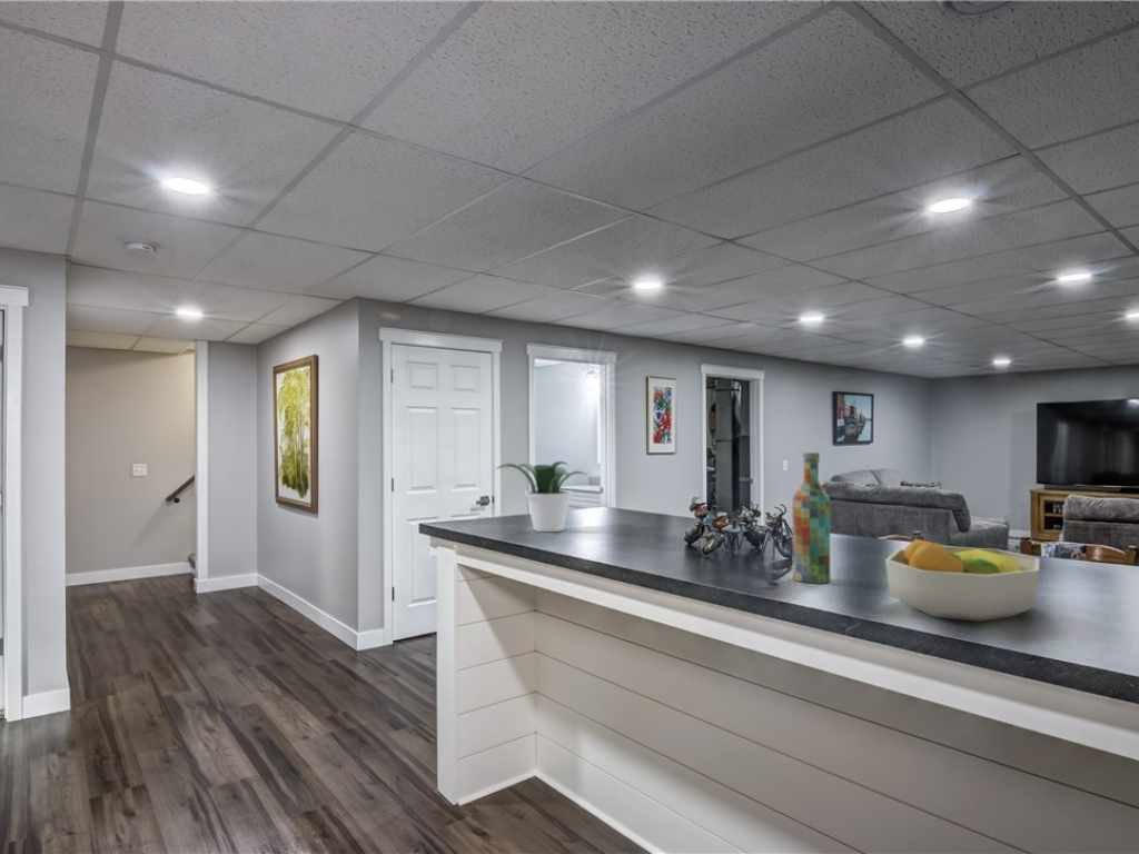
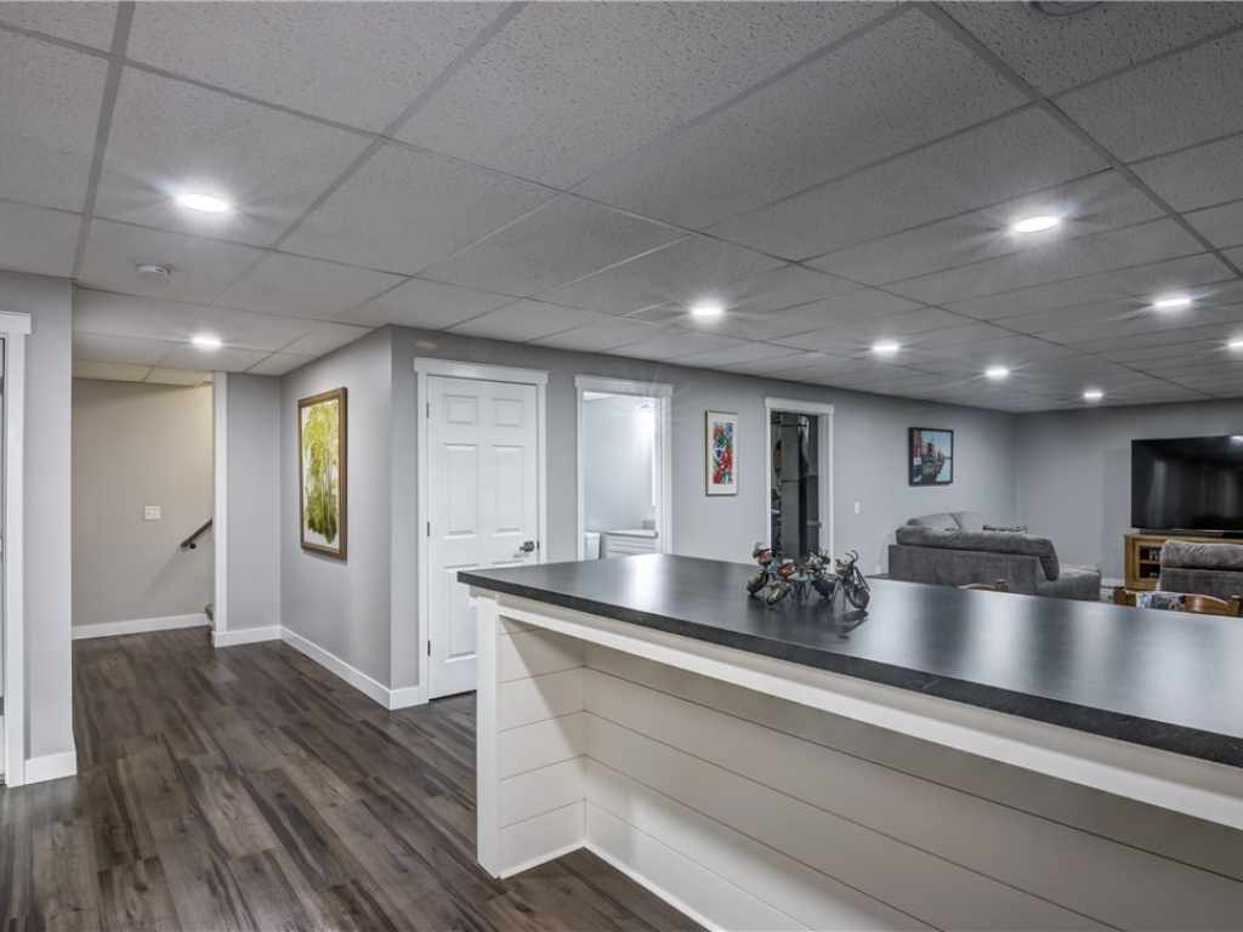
- potted plant (542, 496)
- wine bottle (811, 515)
- fruit bowl (962, 572)
